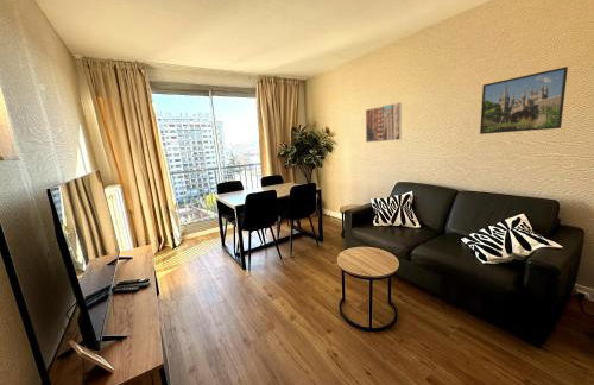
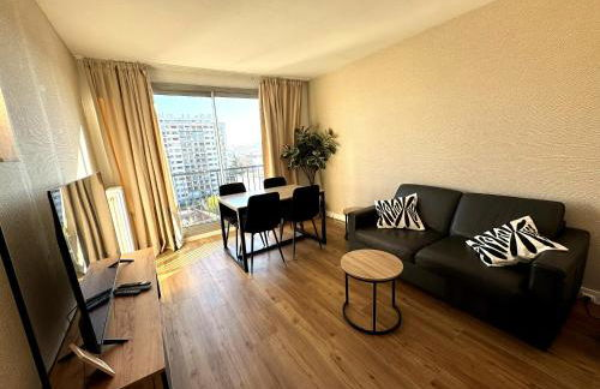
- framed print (518, 105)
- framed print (381, 124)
